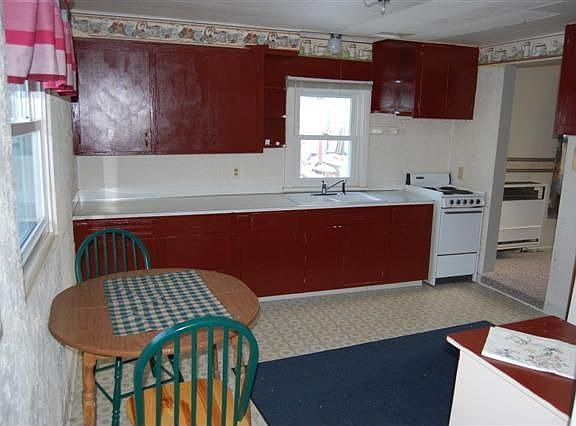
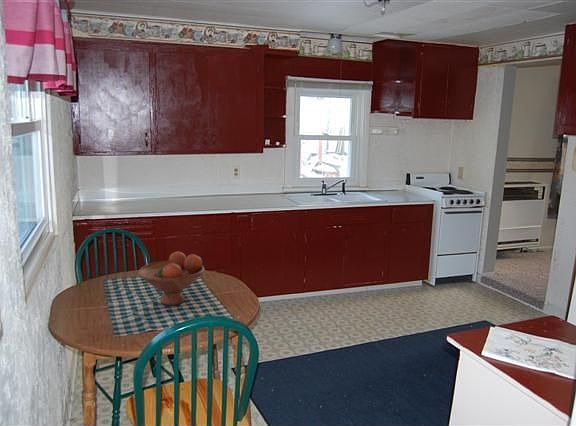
+ fruit bowl (172, 279)
